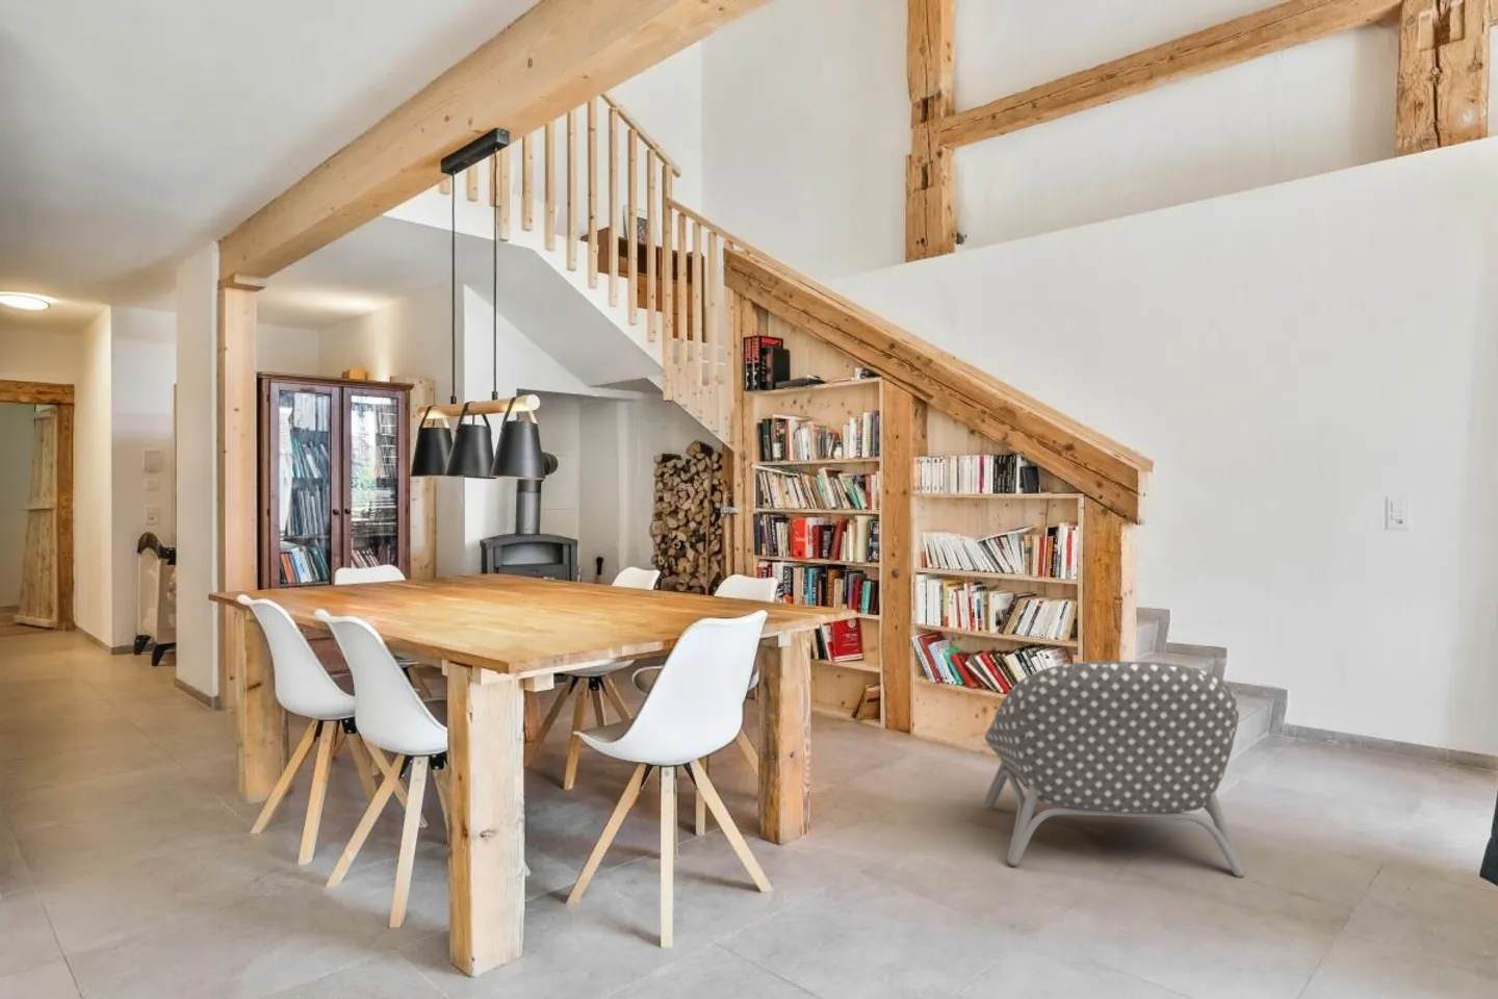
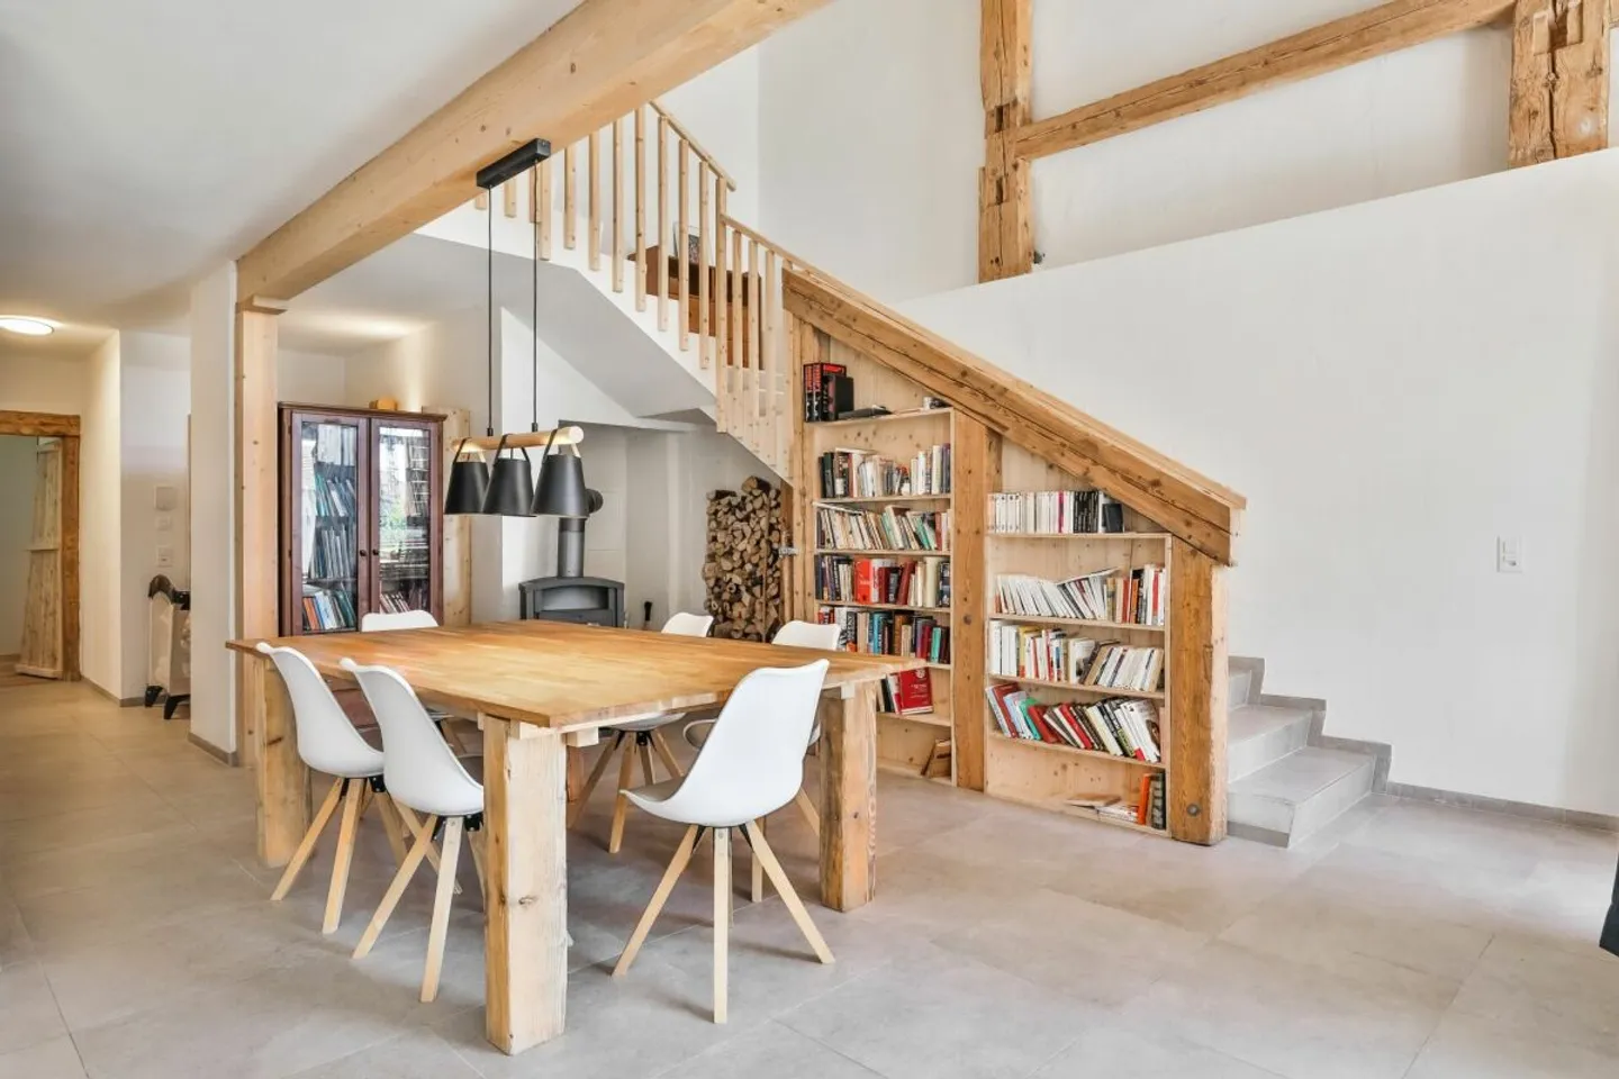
- armchair (1101, 741)
